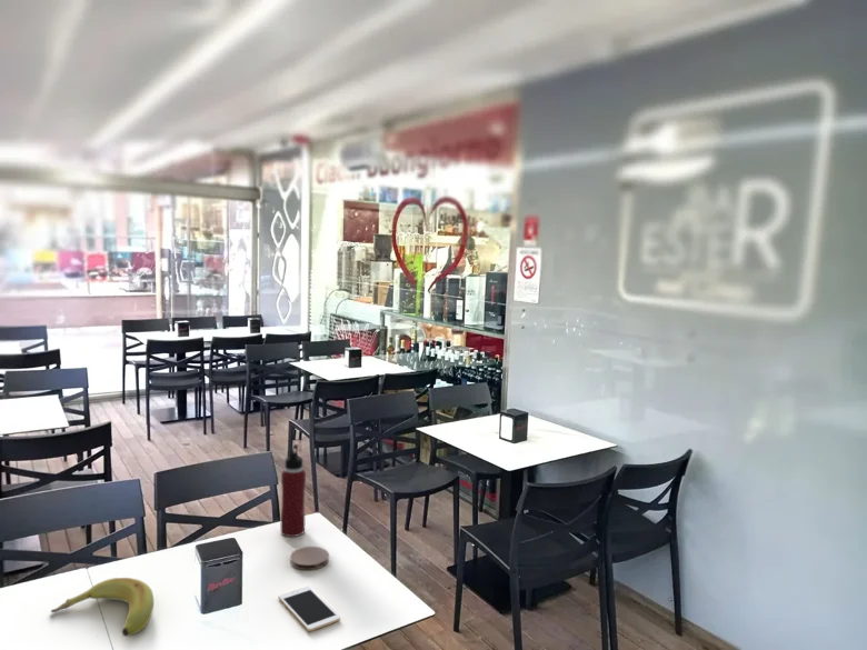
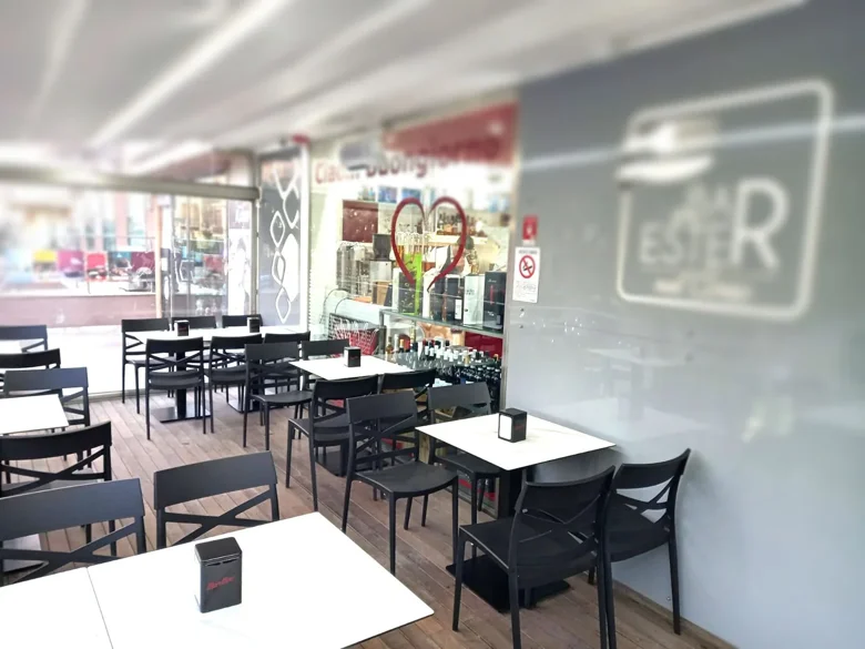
- coaster (309, 558)
- water bottle (293, 489)
- cell phone (308, 607)
- banana (103, 599)
